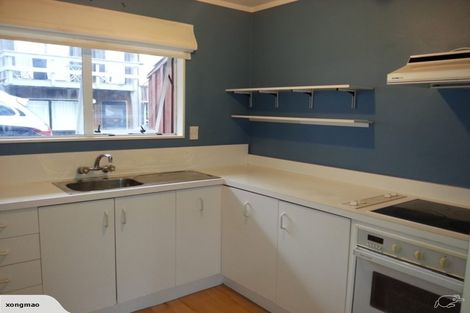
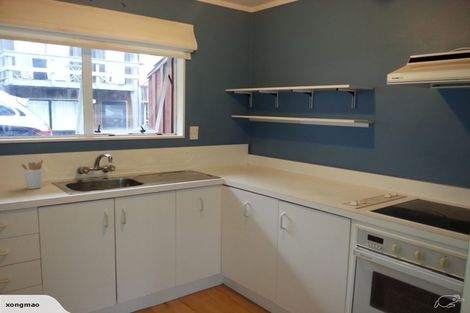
+ utensil holder (34, 174)
